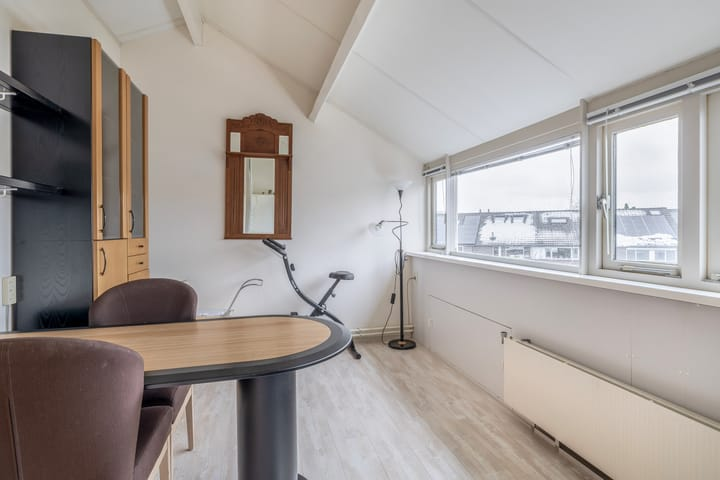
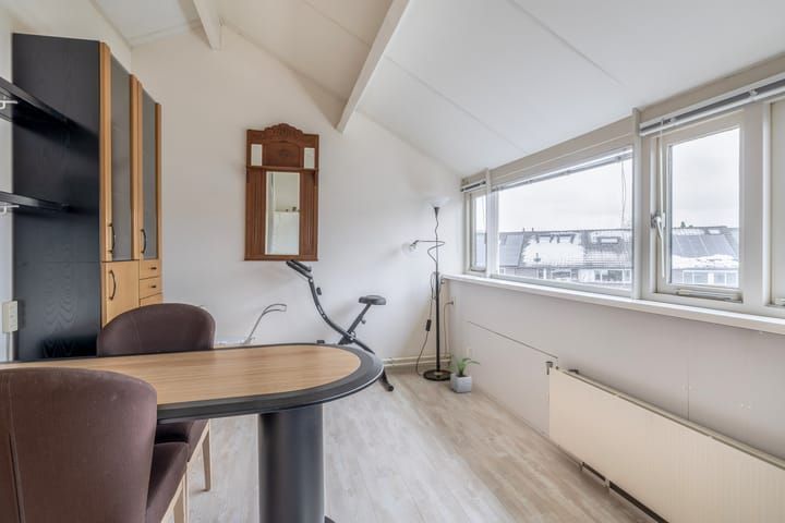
+ potted plant (460, 373)
